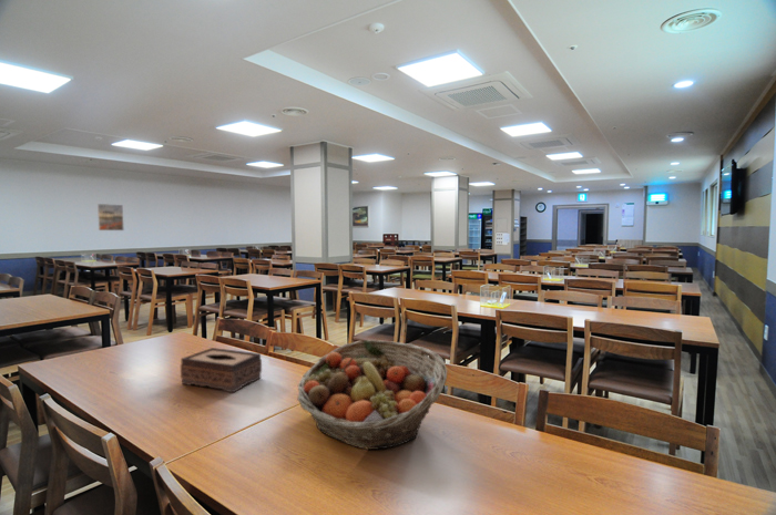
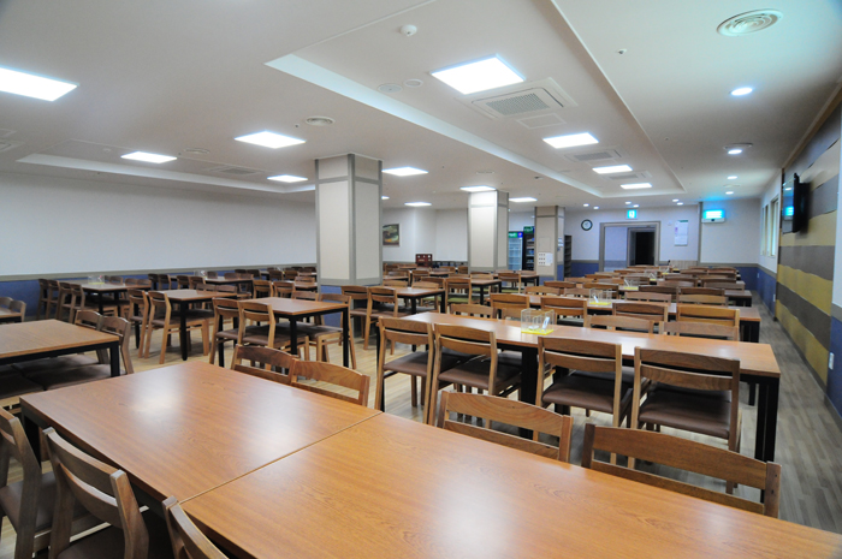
- tissue box (222, 368)
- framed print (111, 217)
- fruit basket (370, 388)
